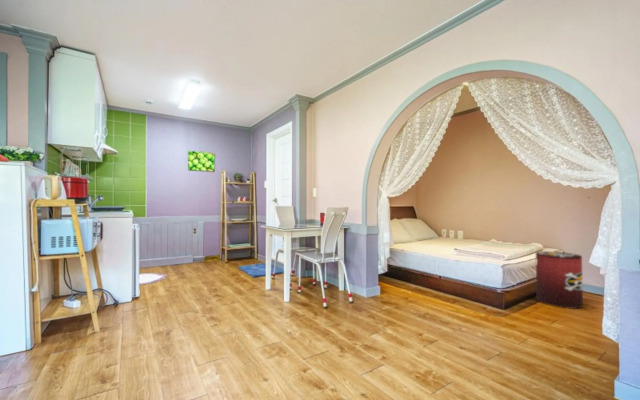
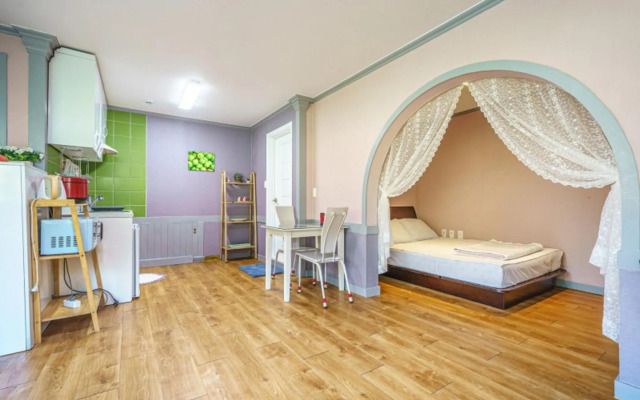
- waste bin (558, 278)
